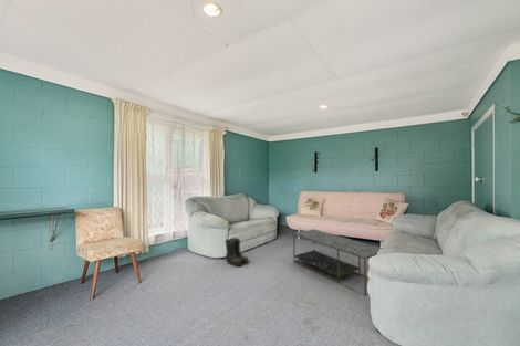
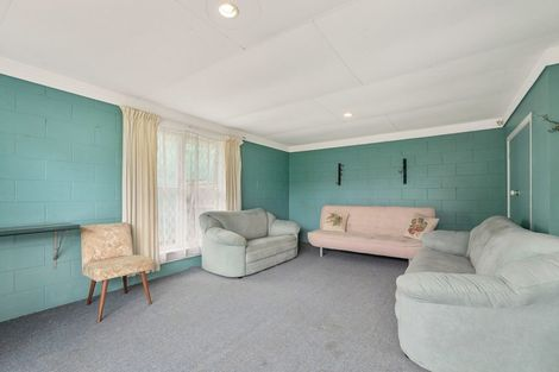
- coffee table (333, 258)
- boots (236, 251)
